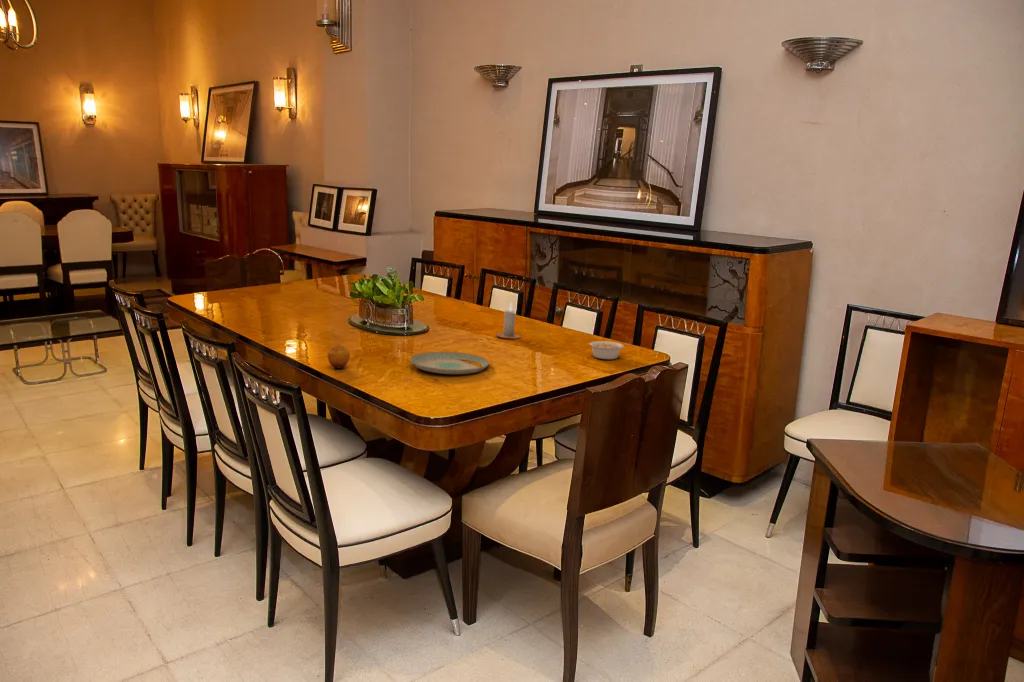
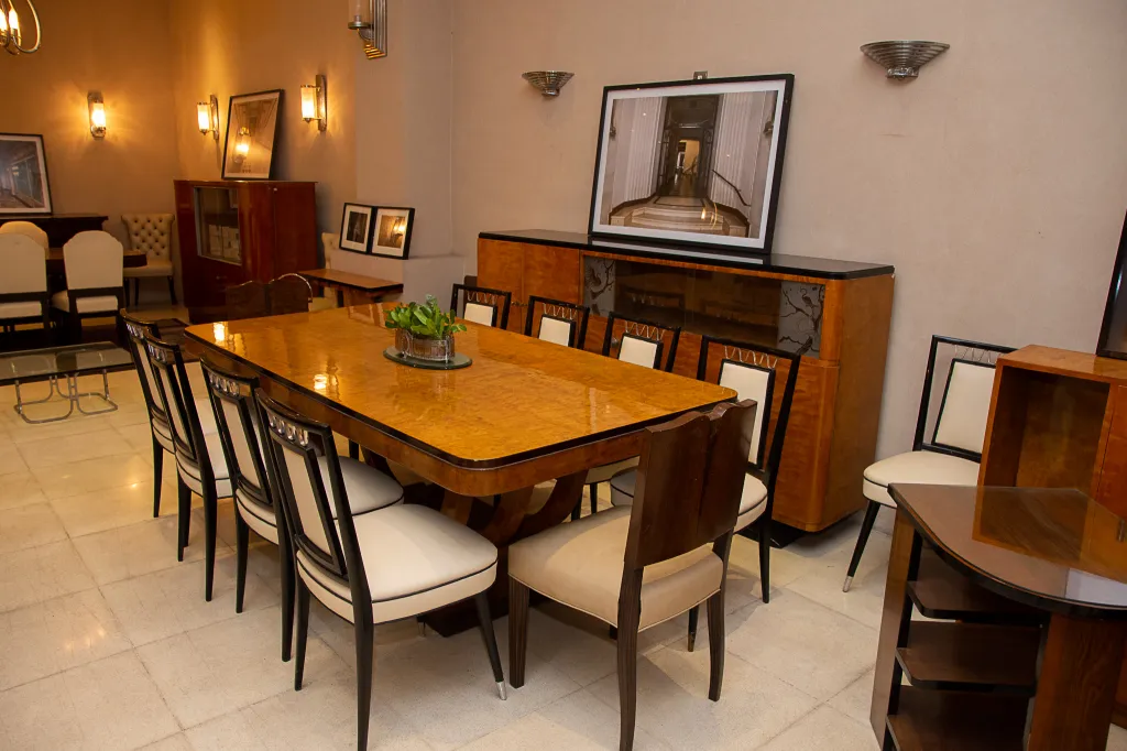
- legume (607, 349)
- candle (509, 318)
- plate (449, 363)
- fruit (338, 356)
